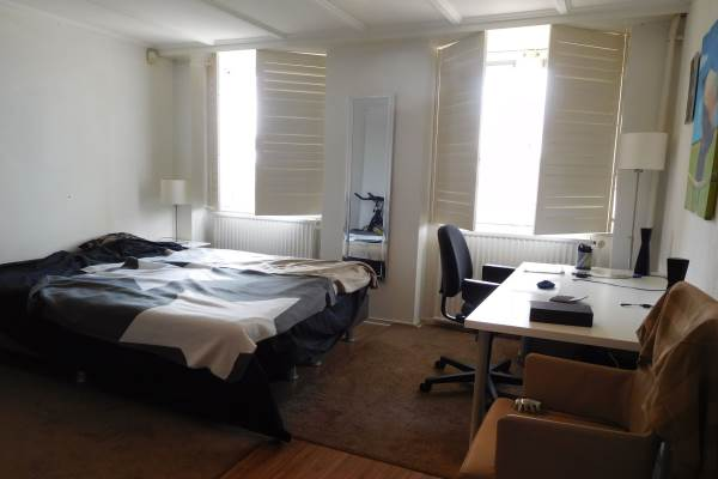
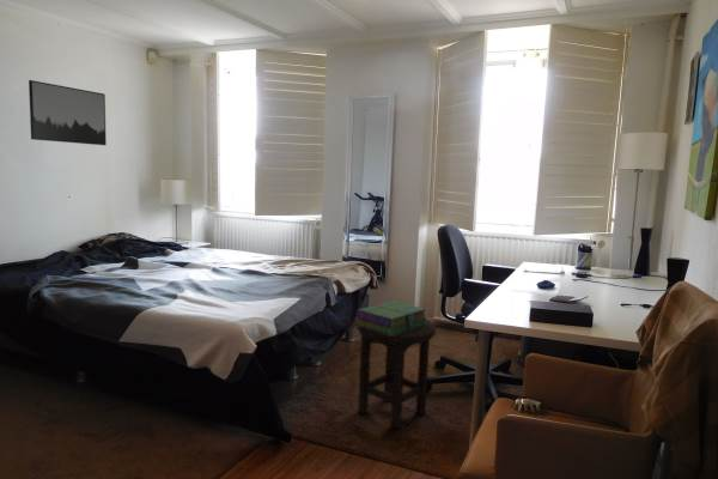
+ stack of books (391, 316)
+ stool (394, 368)
+ wall art (69, 115)
